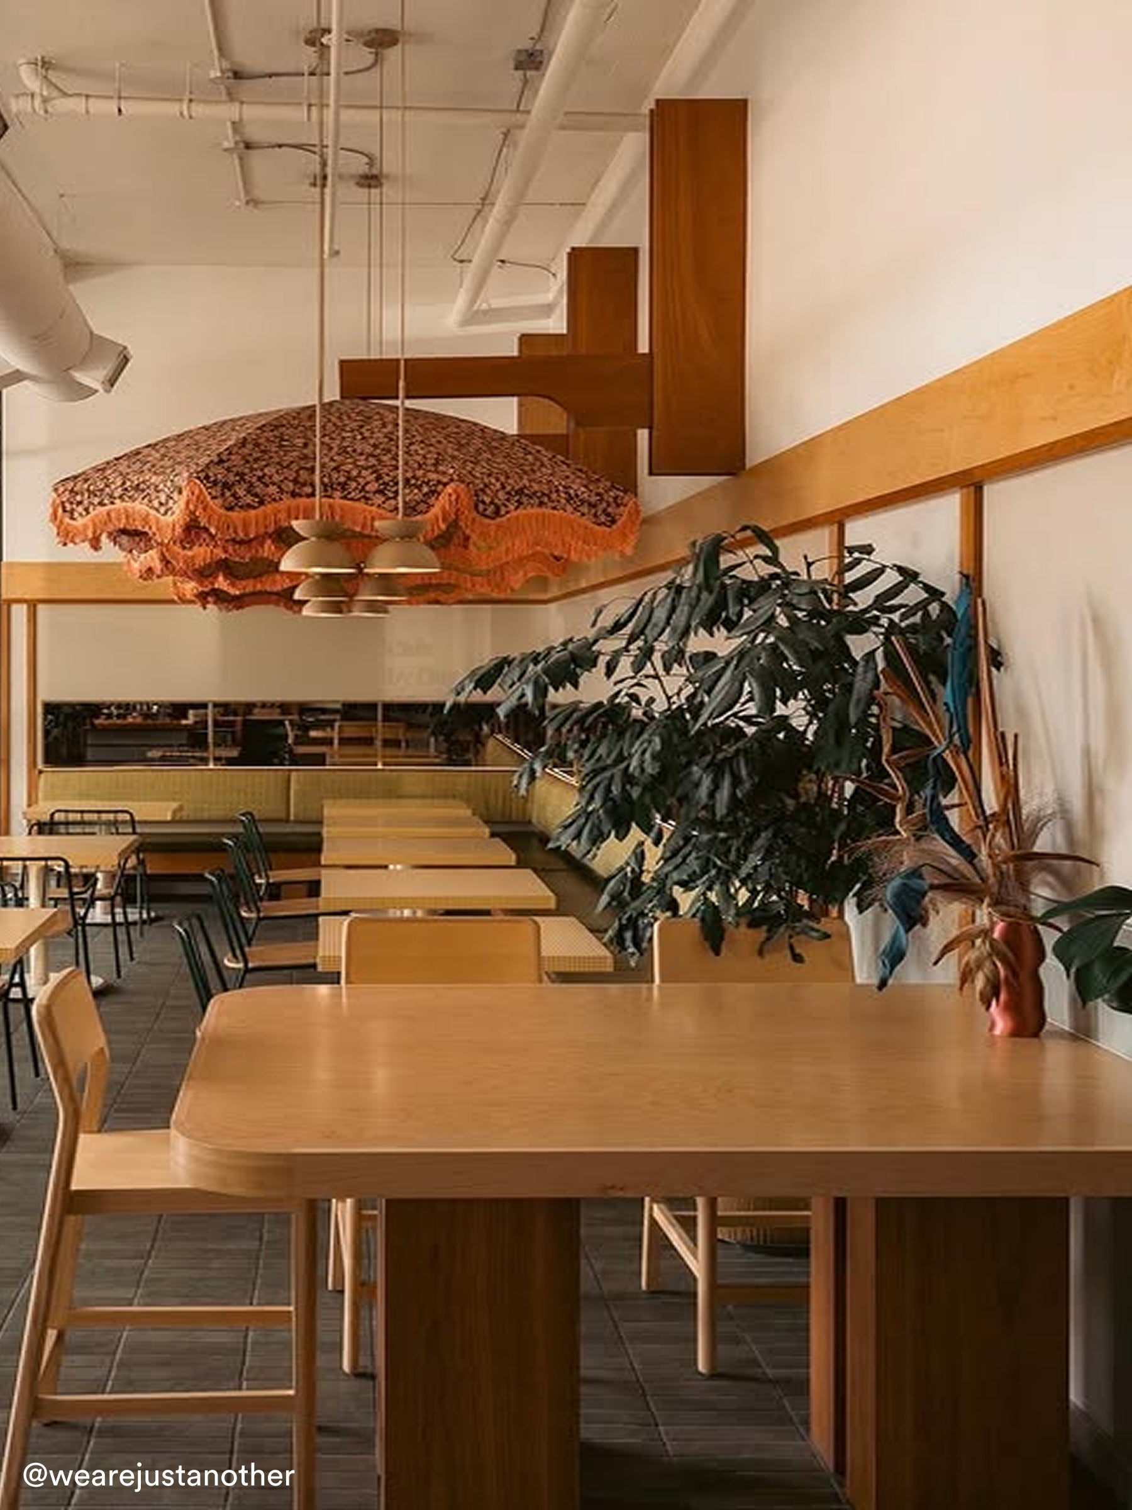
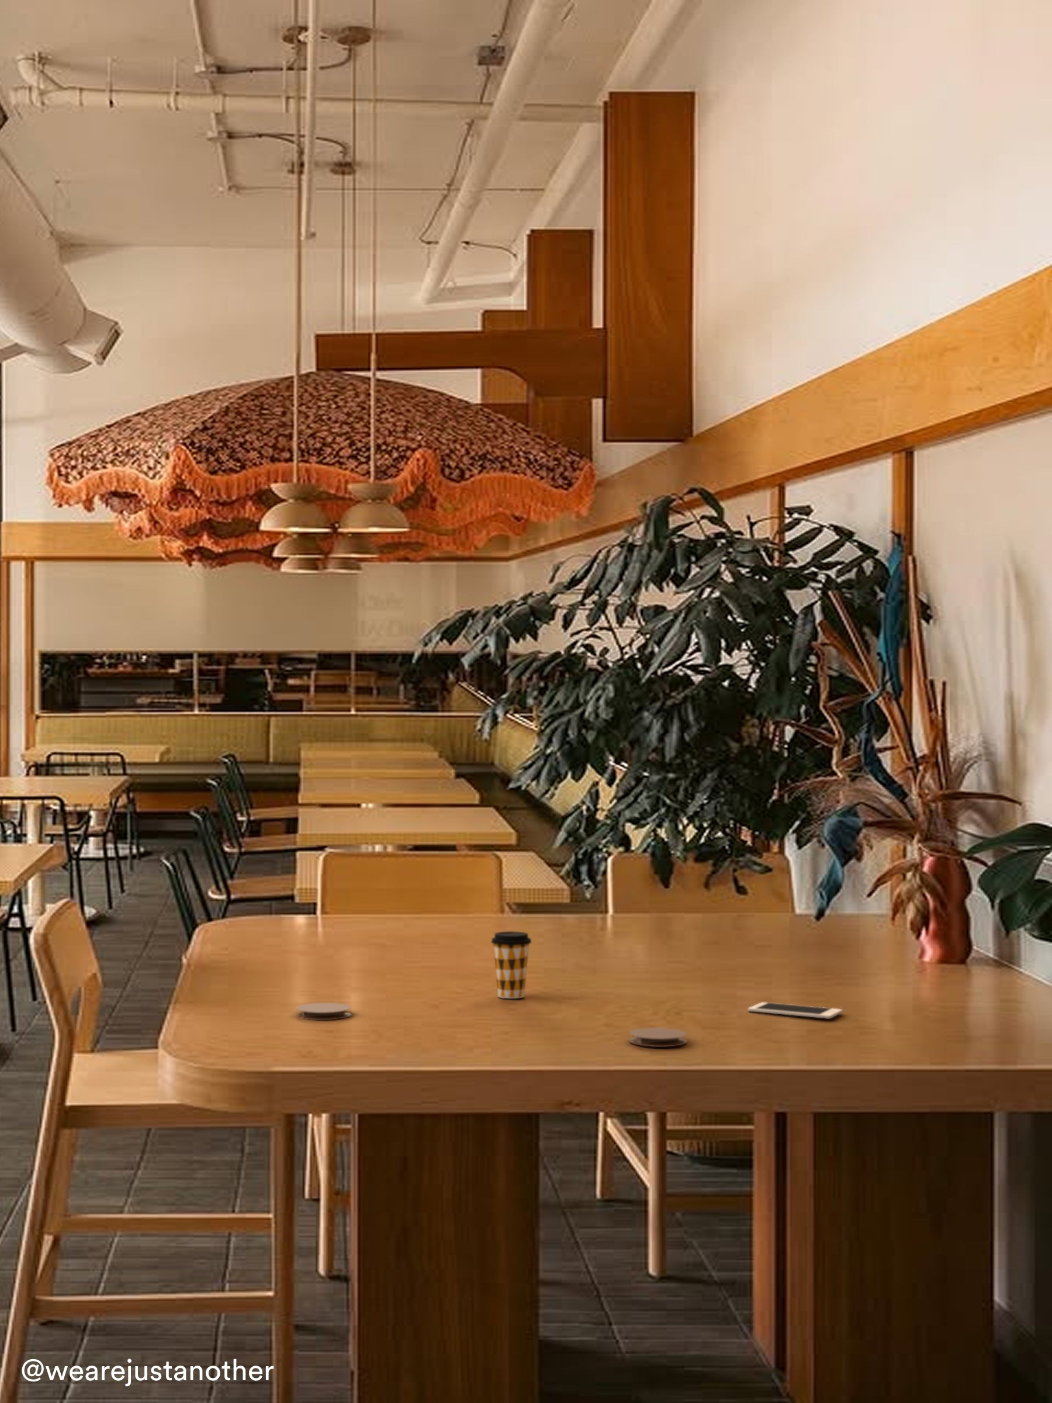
+ coffee cup (511, 964)
+ coaster (658, 1037)
+ coaster (323, 1011)
+ cell phone (795, 1010)
